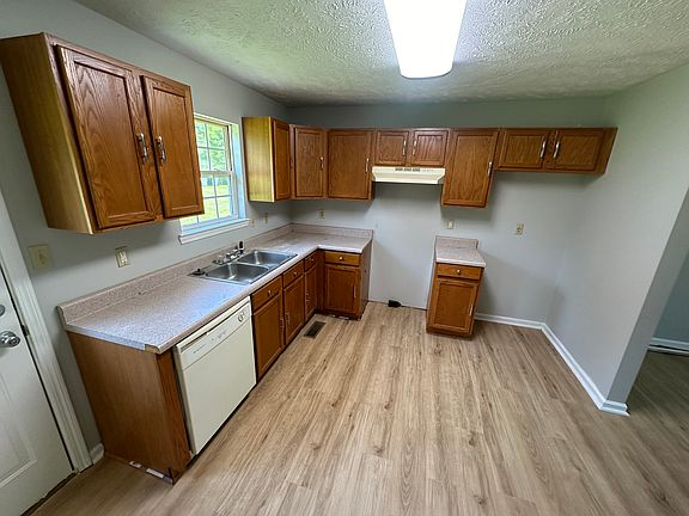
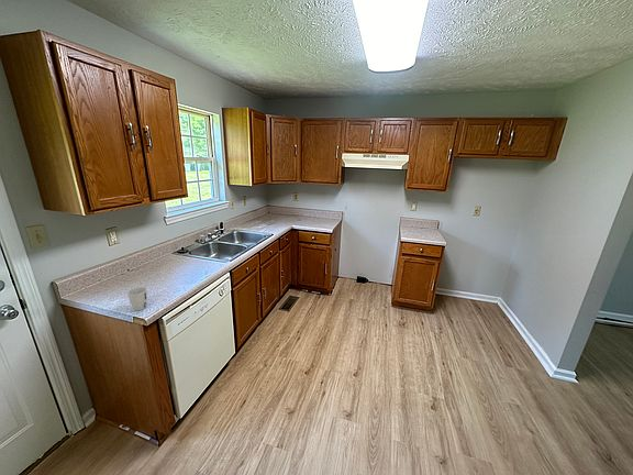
+ cup (138, 299)
